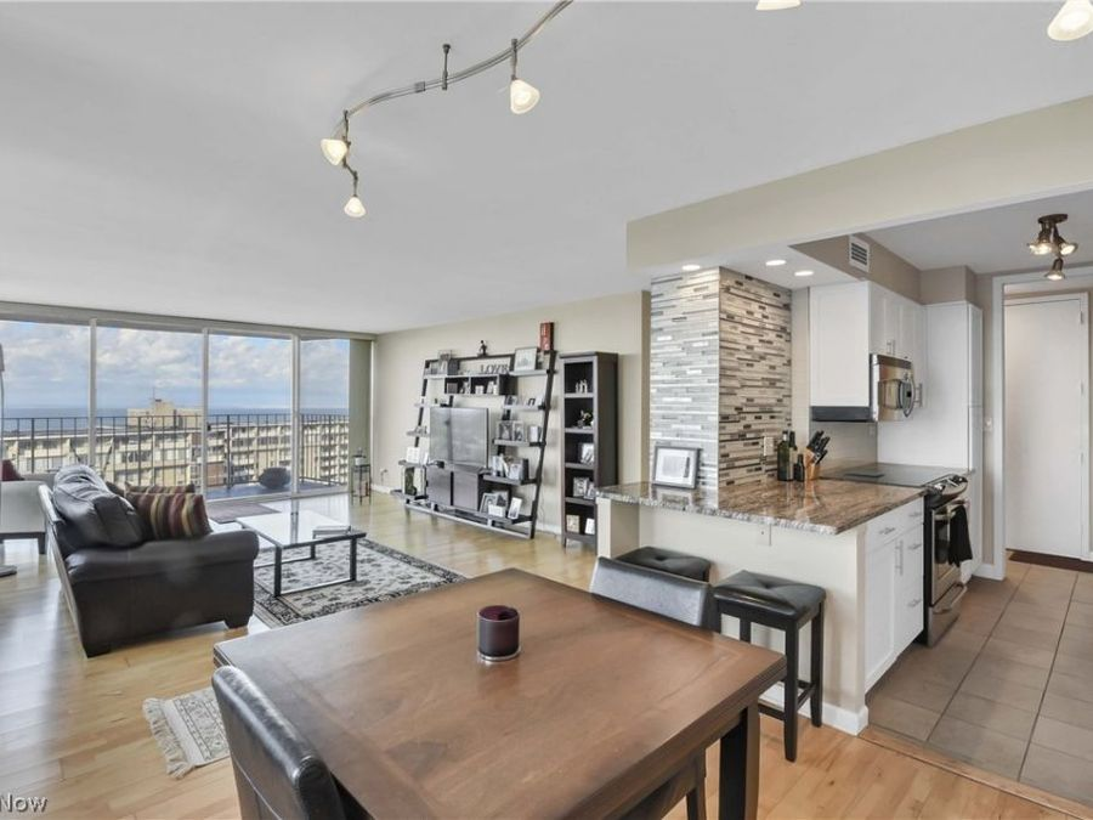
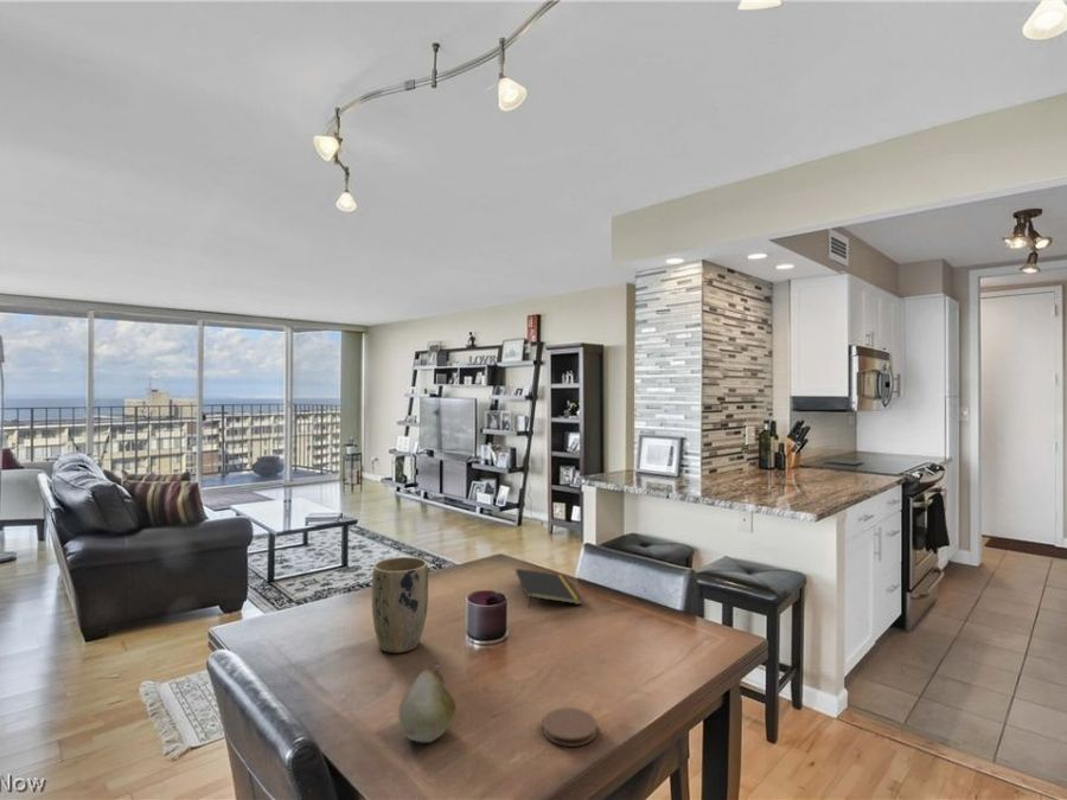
+ coaster (569, 725)
+ notepad (547, 584)
+ plant pot (400, 603)
+ fruit (426, 702)
